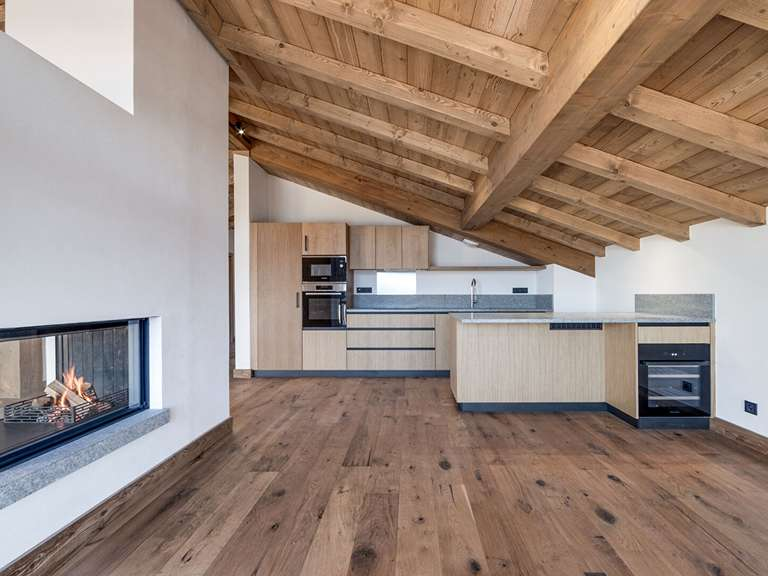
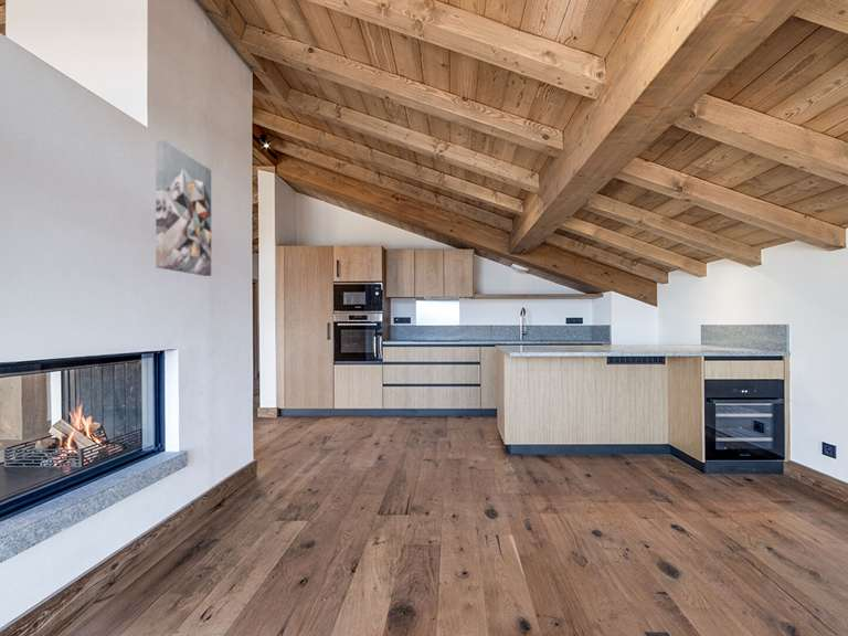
+ wall art (186, 214)
